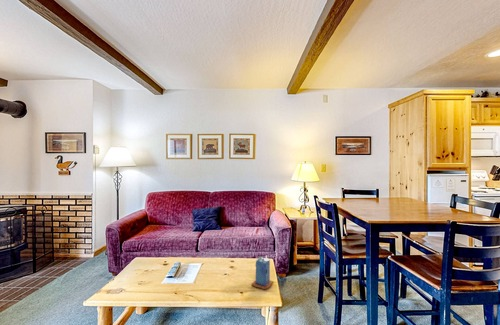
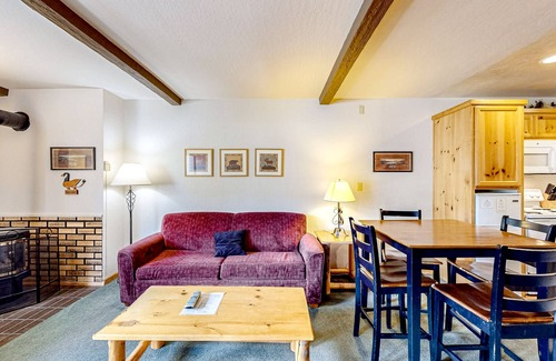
- candle (262, 269)
